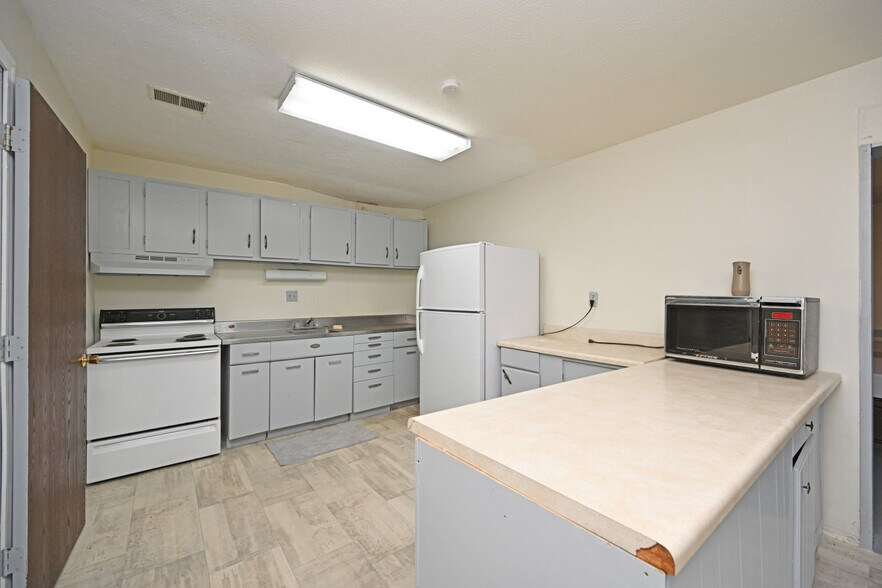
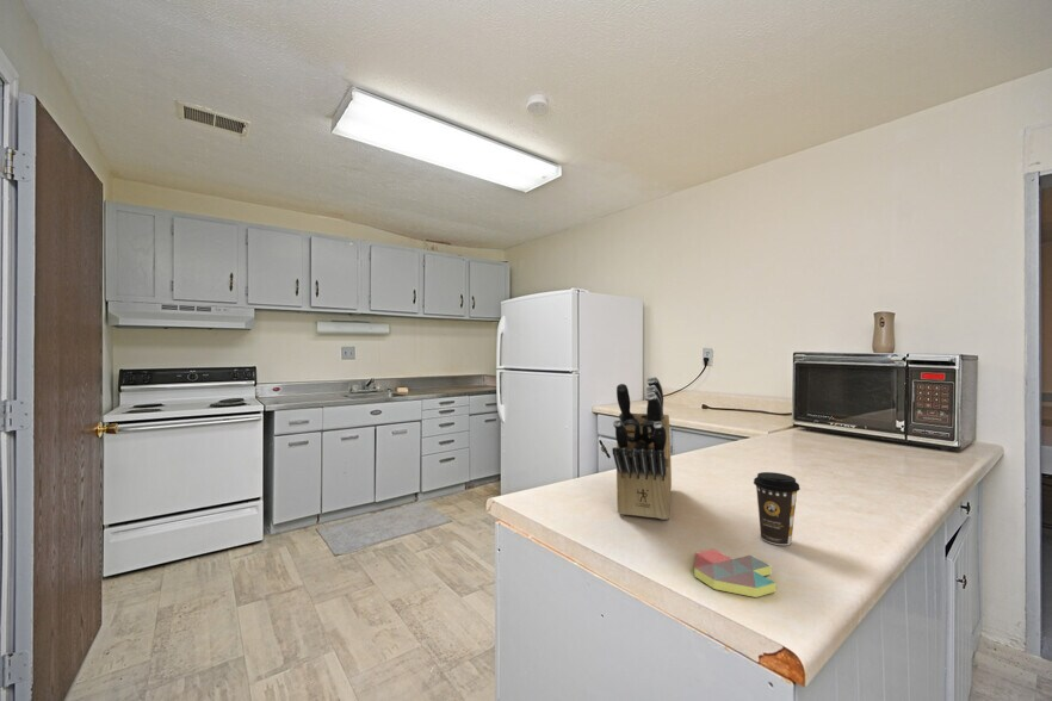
+ coffee cup (775, 508)
+ knife block (644, 440)
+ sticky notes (732, 571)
